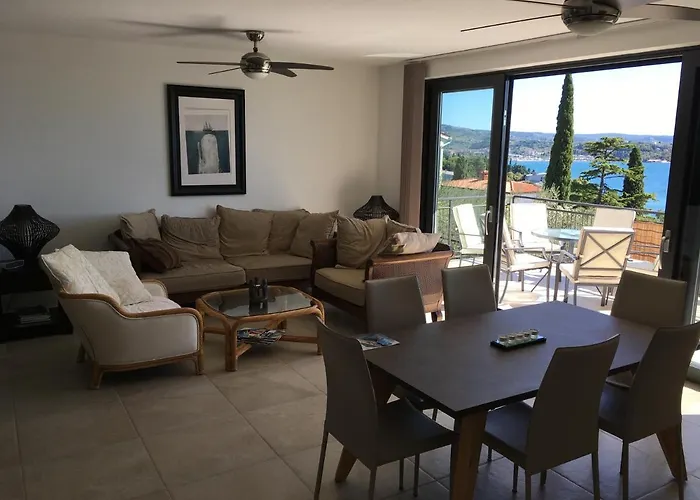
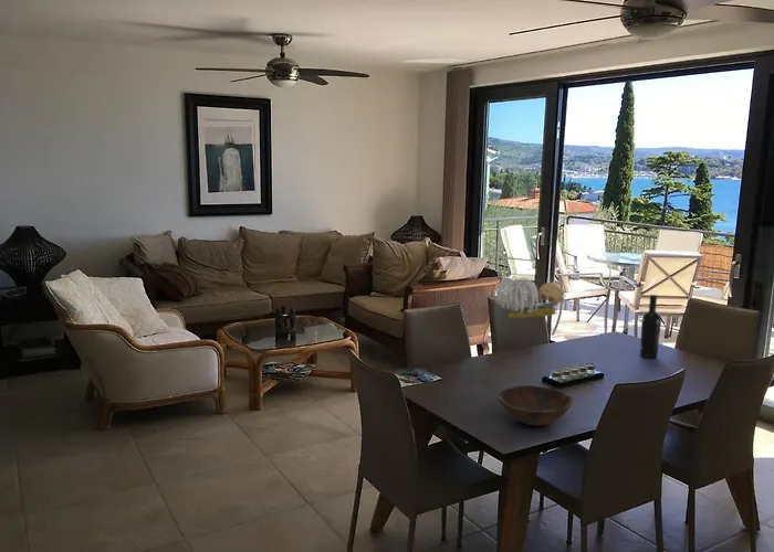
+ plant (535, 316)
+ wine bottle (650, 326)
+ bowl (534, 408)
